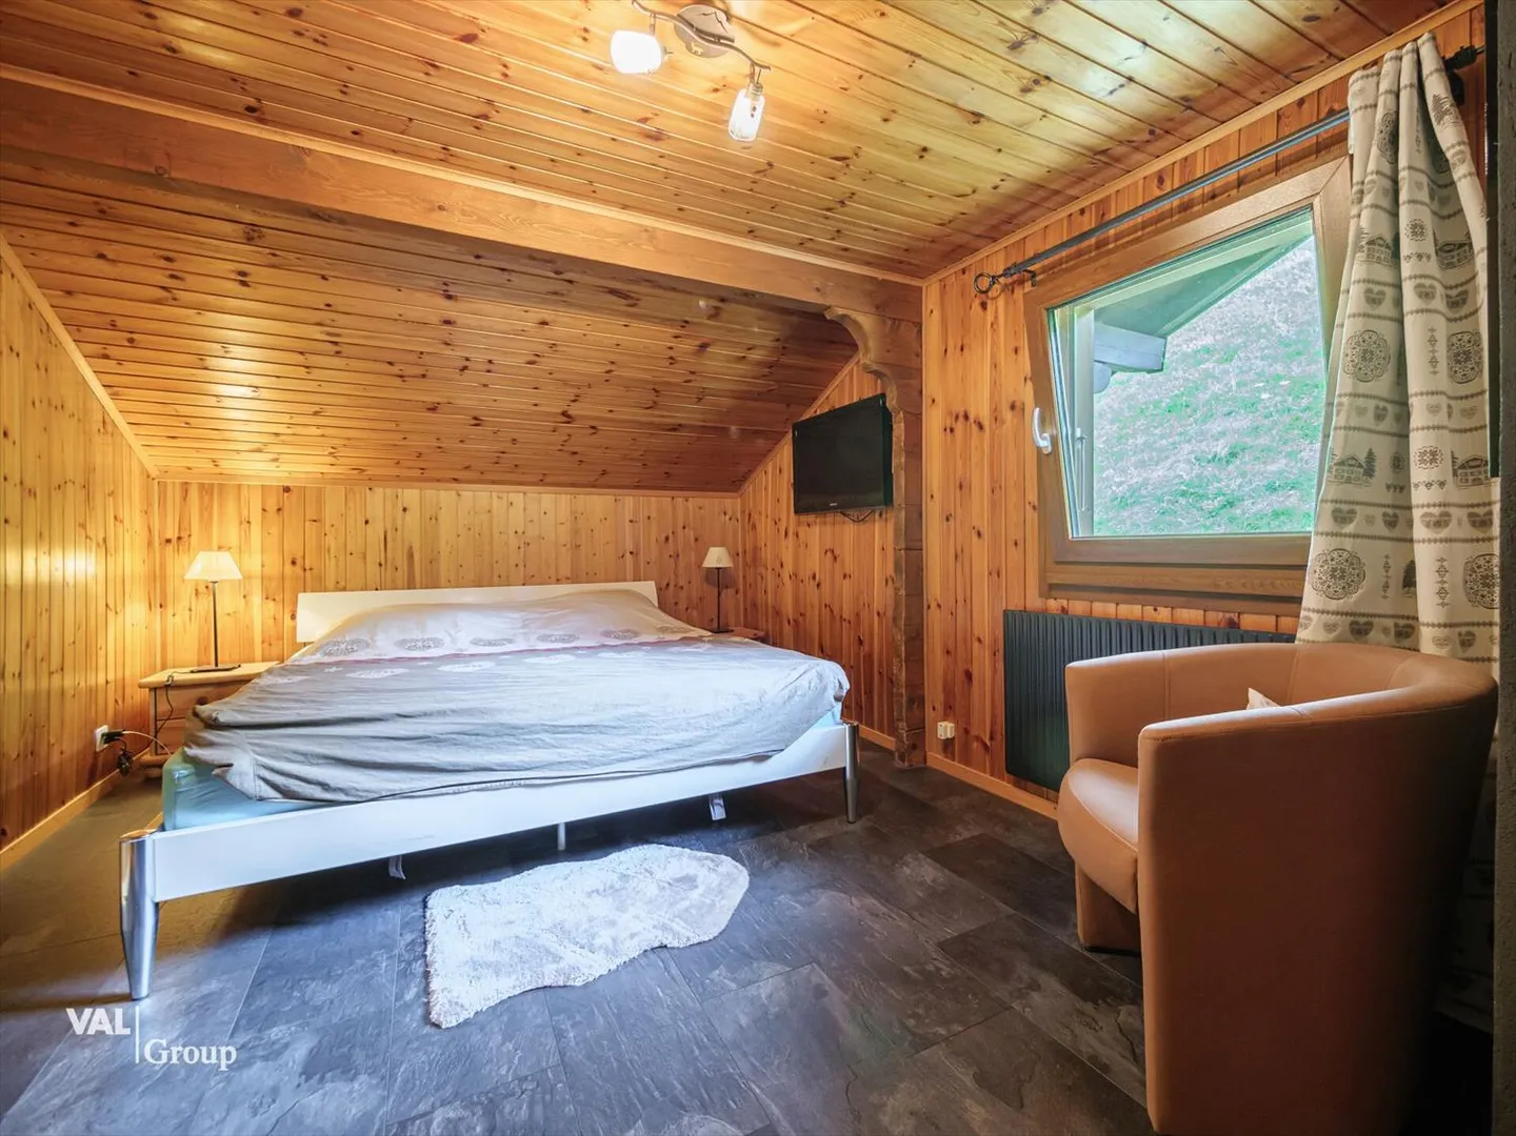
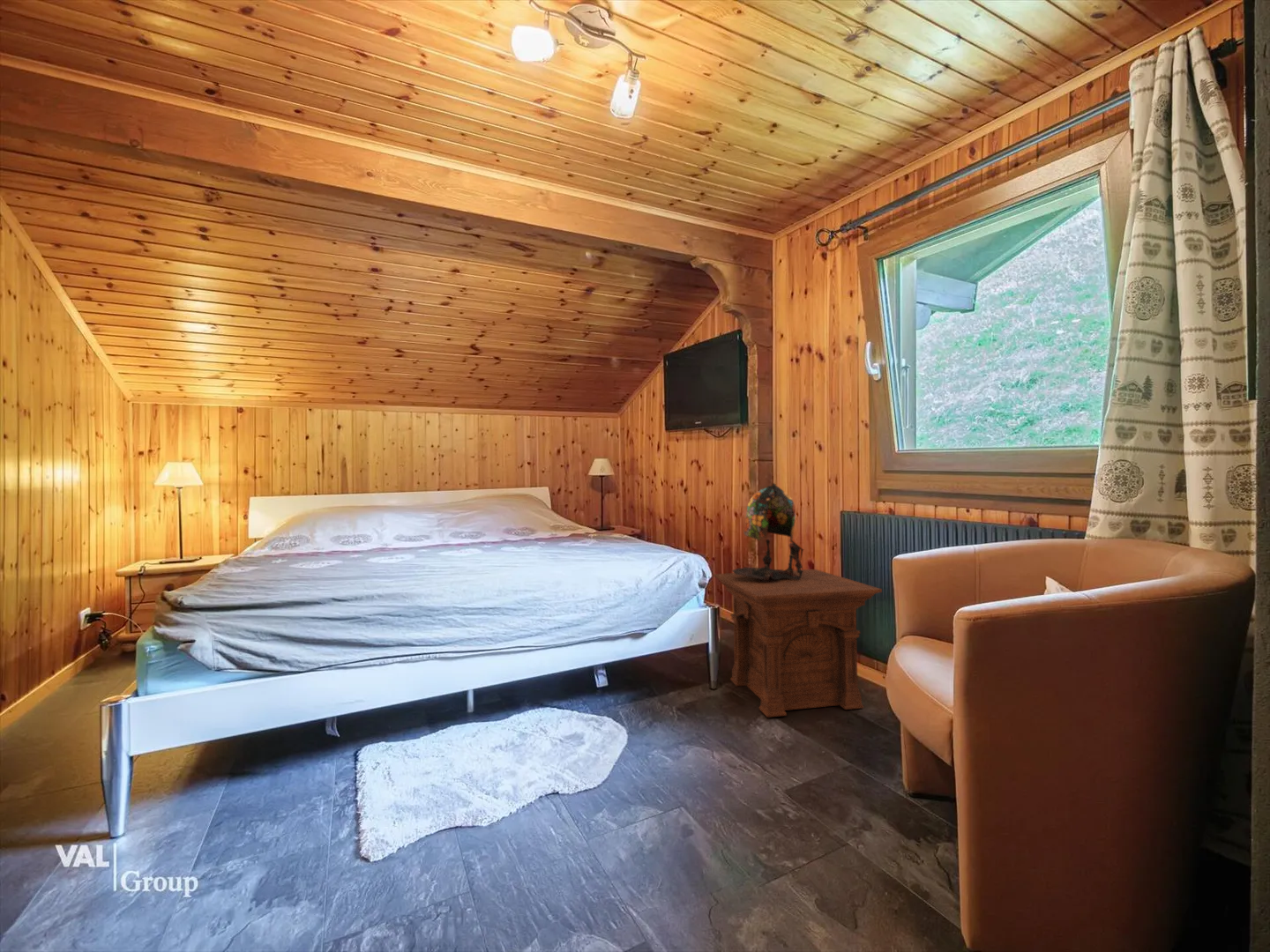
+ table lamp (766, 530)
+ side table (791, 636)
